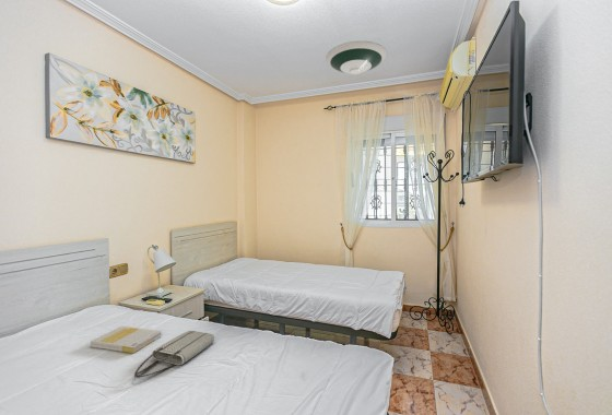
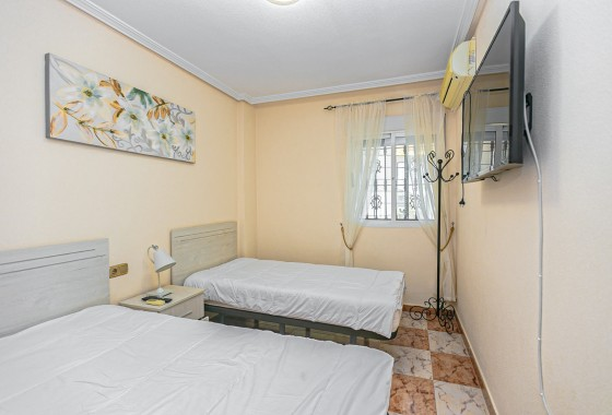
- tote bag (174, 353)
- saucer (355, 64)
- book (127, 339)
